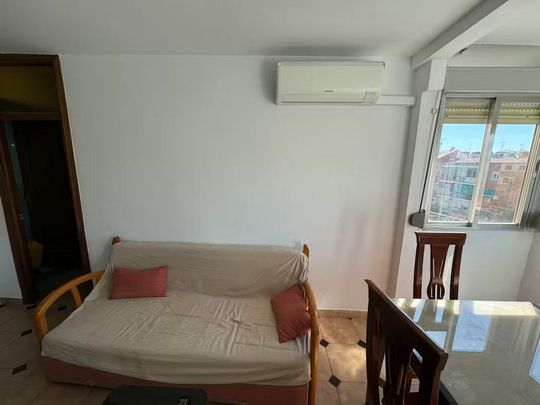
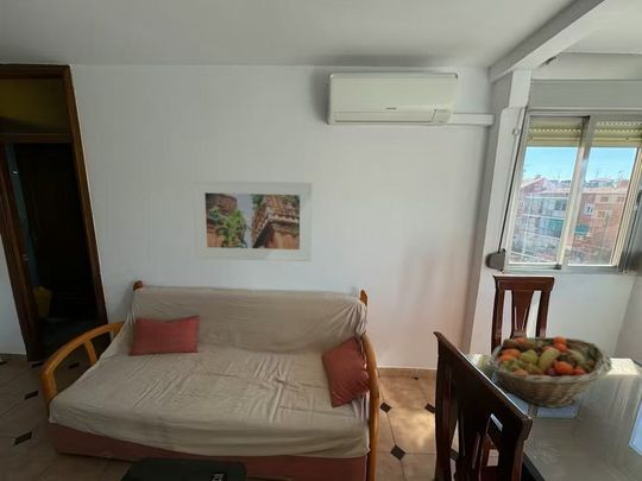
+ fruit basket (543, 365)
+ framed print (252, 221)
